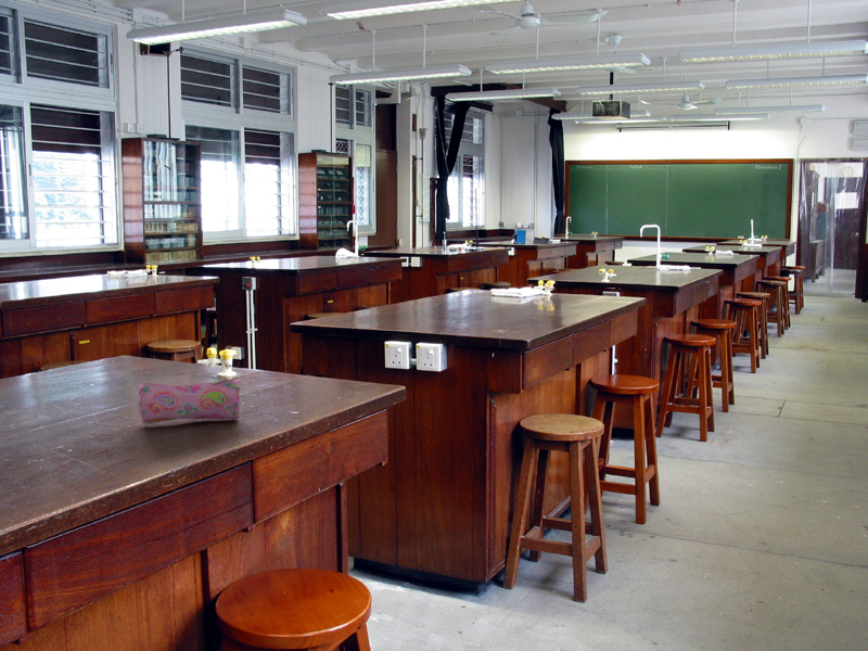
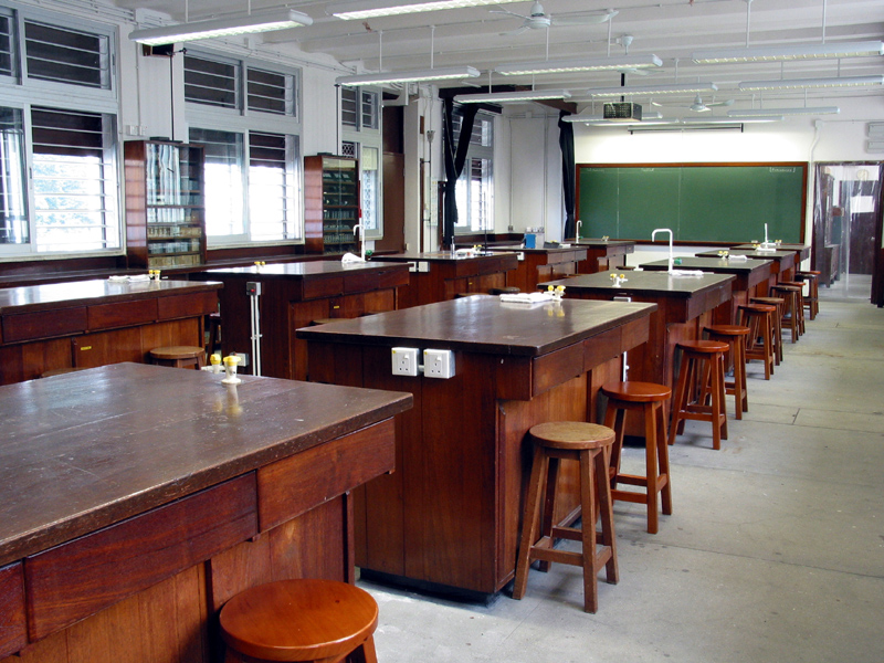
- pencil case (190, 400)
